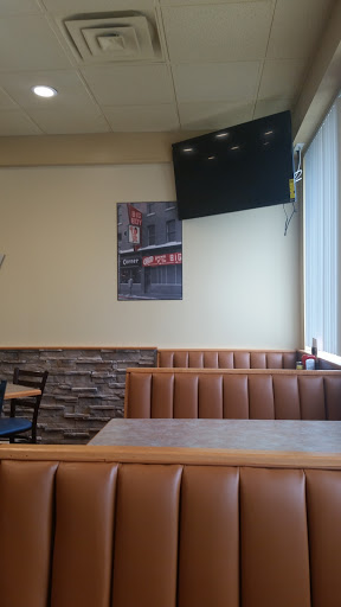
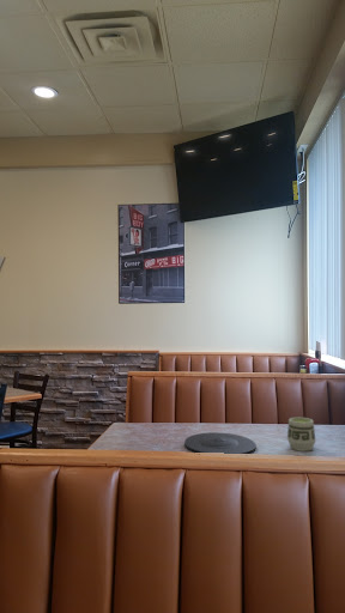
+ cup (301, 433)
+ plate (219, 442)
